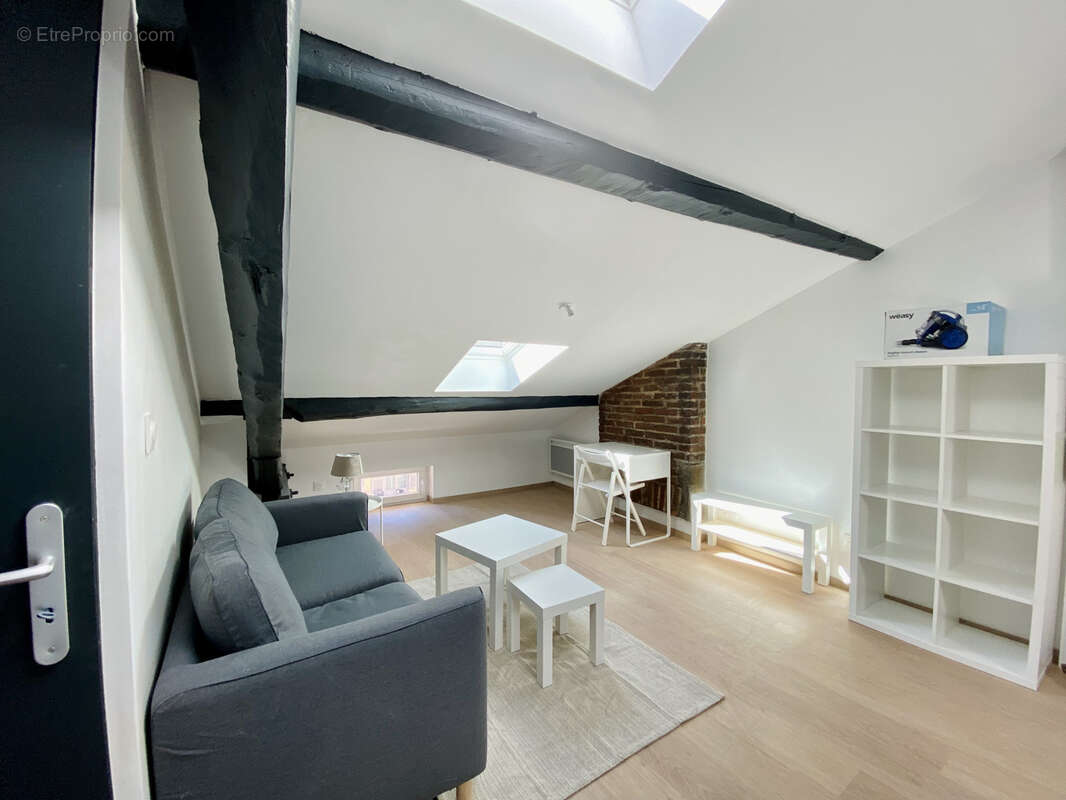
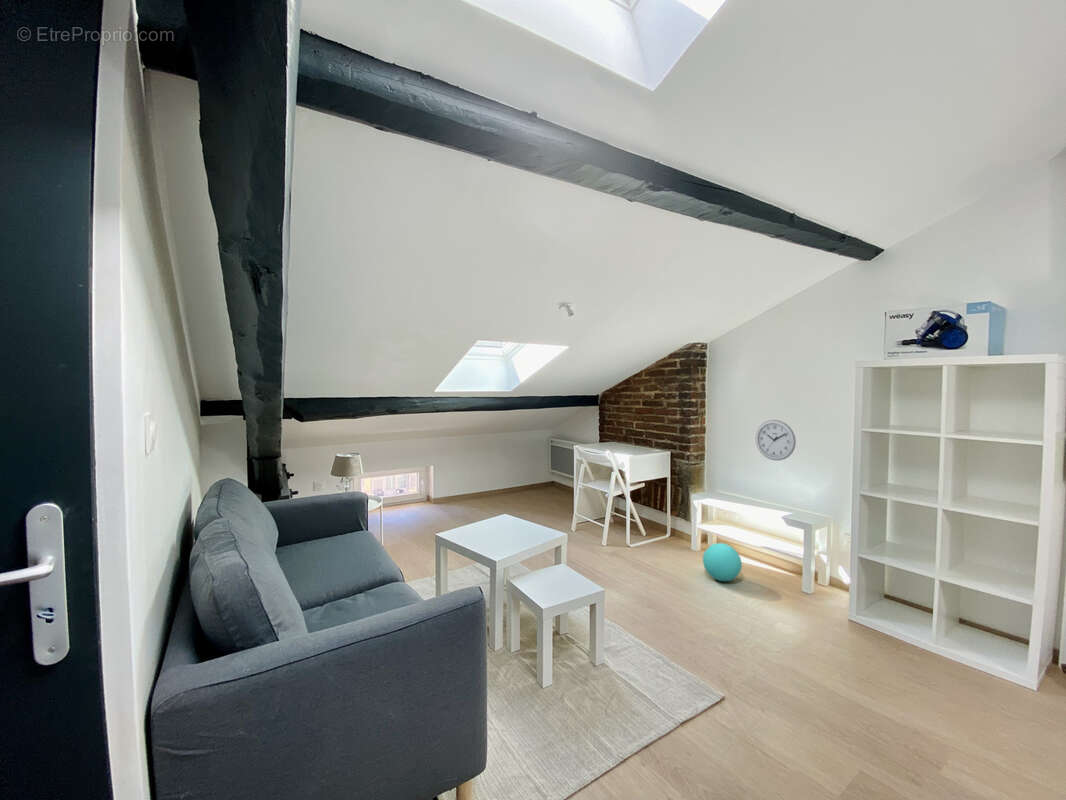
+ ball (721, 561)
+ wall clock (774, 440)
